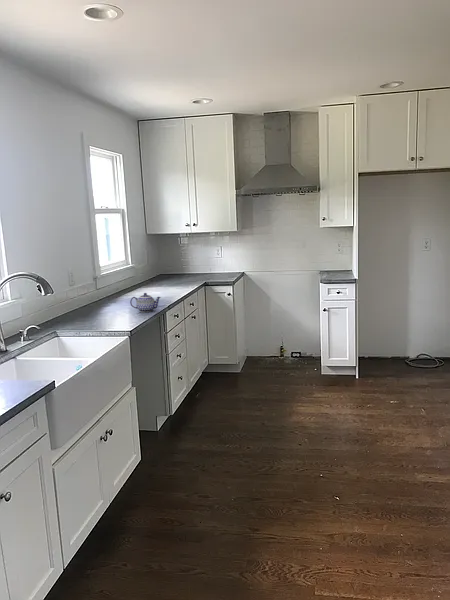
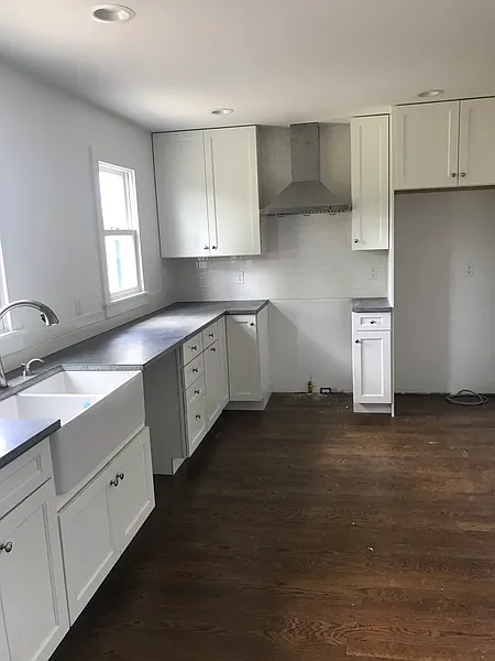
- teapot (145, 302)
